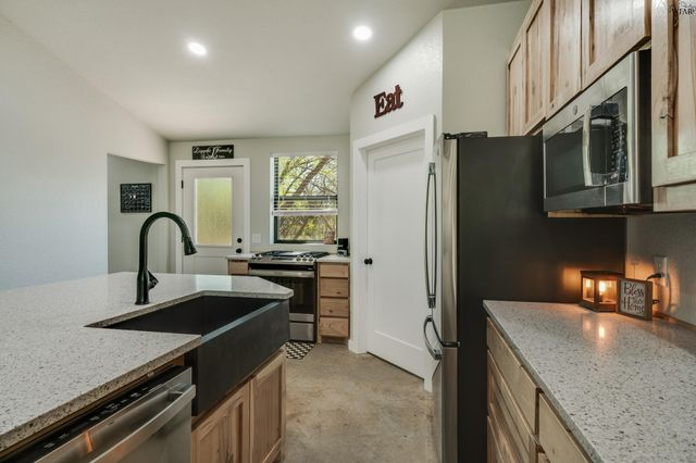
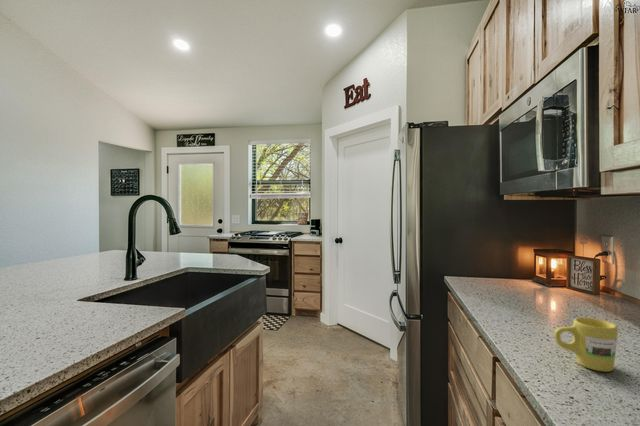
+ mug (584, 343)
